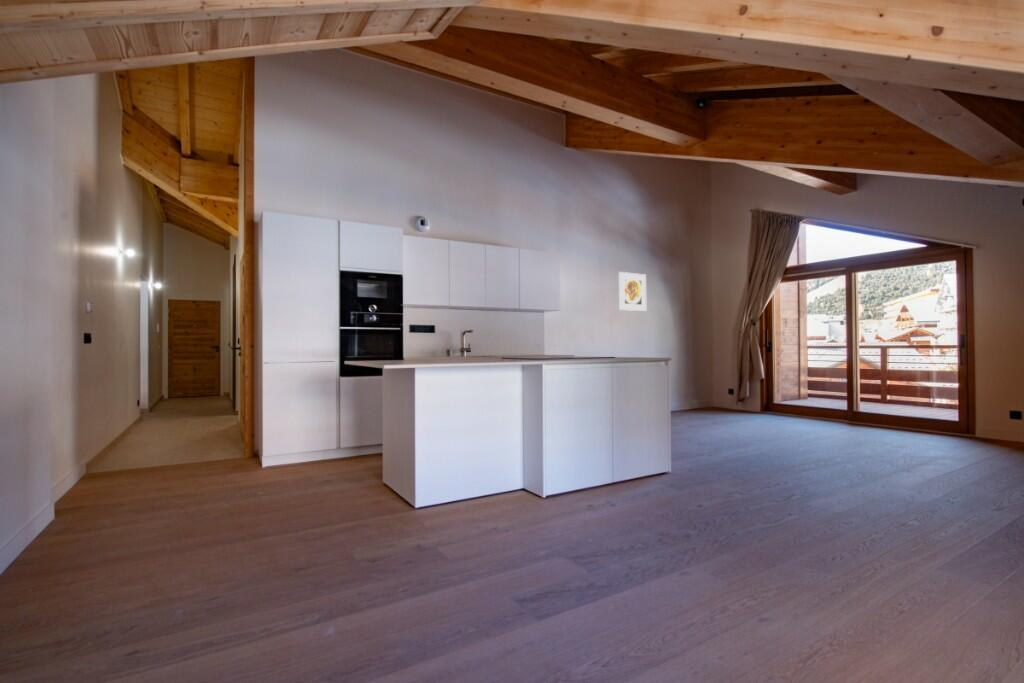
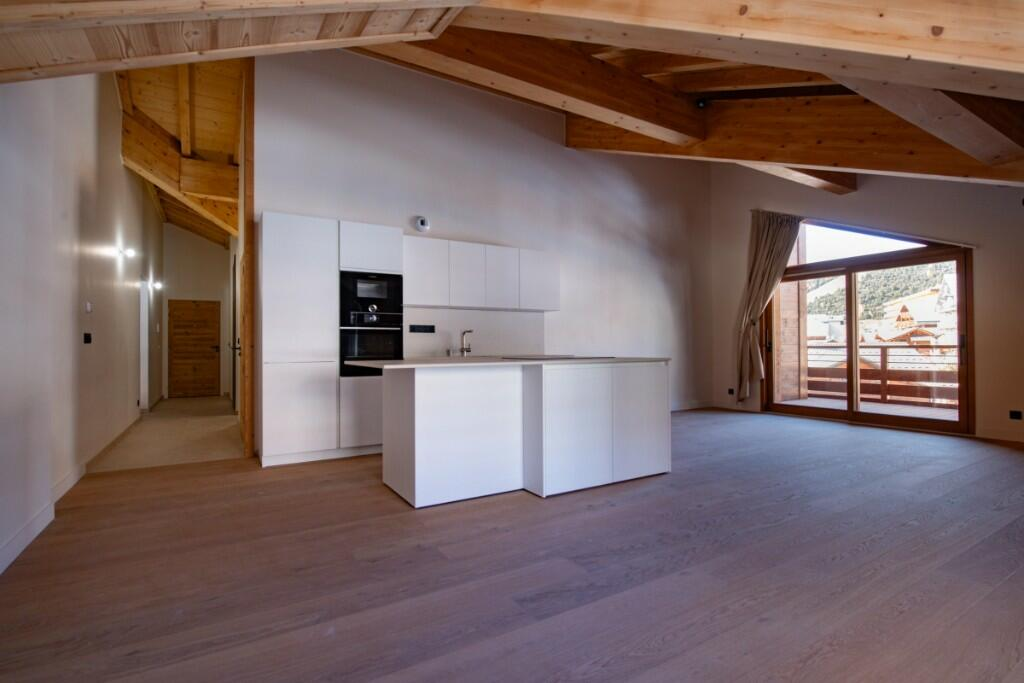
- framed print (632, 291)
